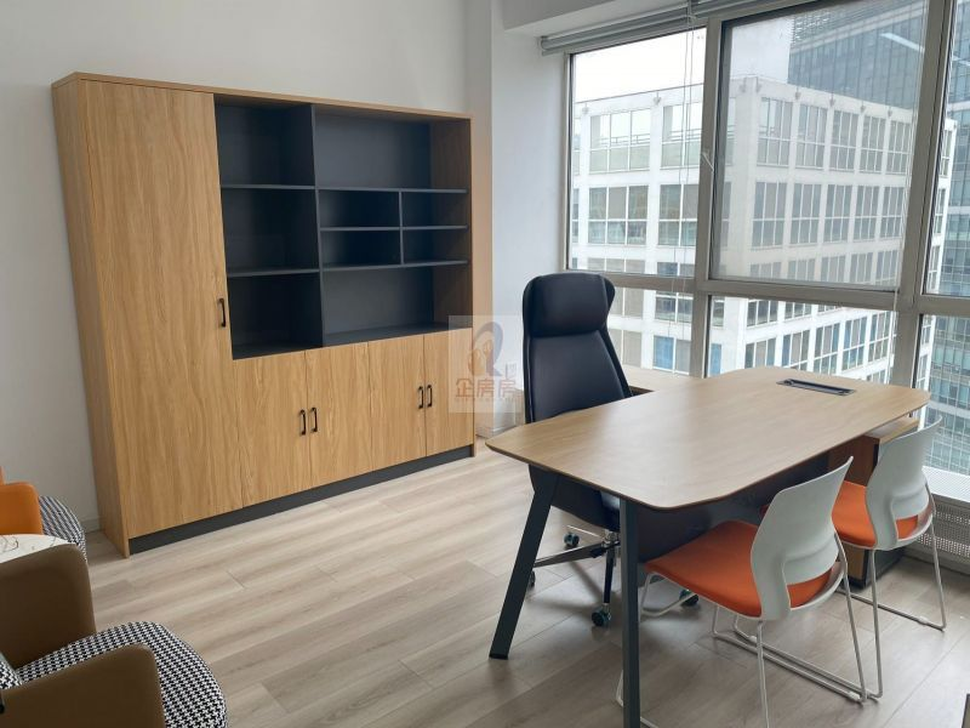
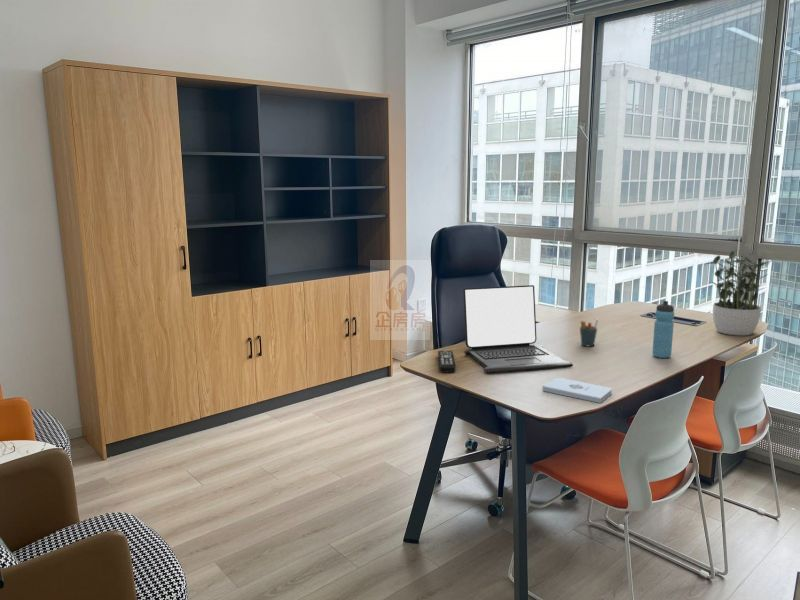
+ remote control (446, 361)
+ water bottle (663, 328)
+ potted plant (735, 291)
+ pen holder (588, 331)
+ laptop (514, 326)
+ notepad (577, 389)
